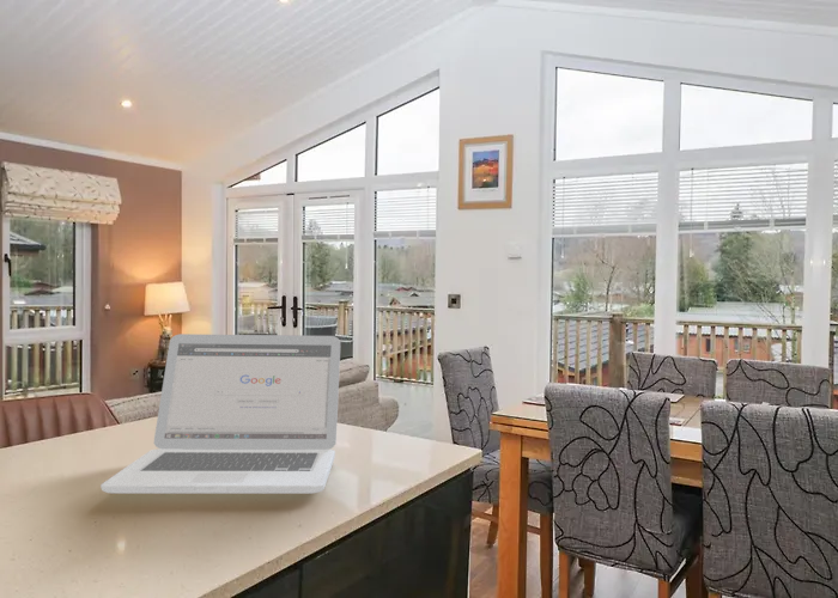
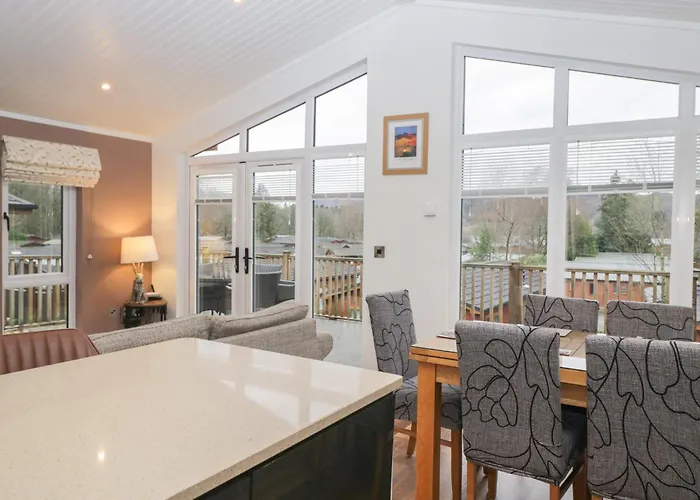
- laptop (236, 404)
